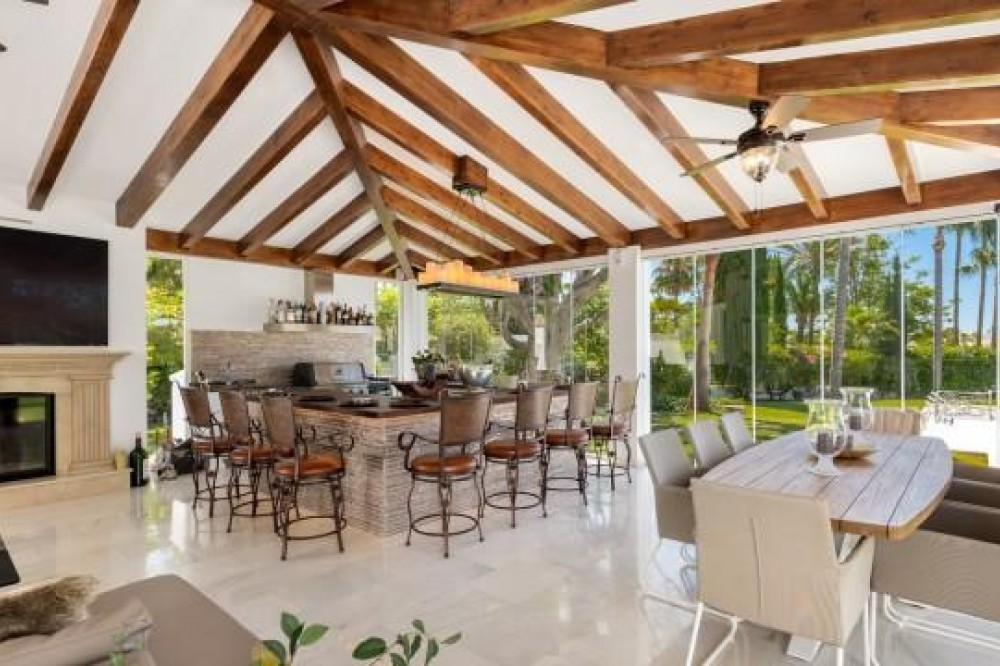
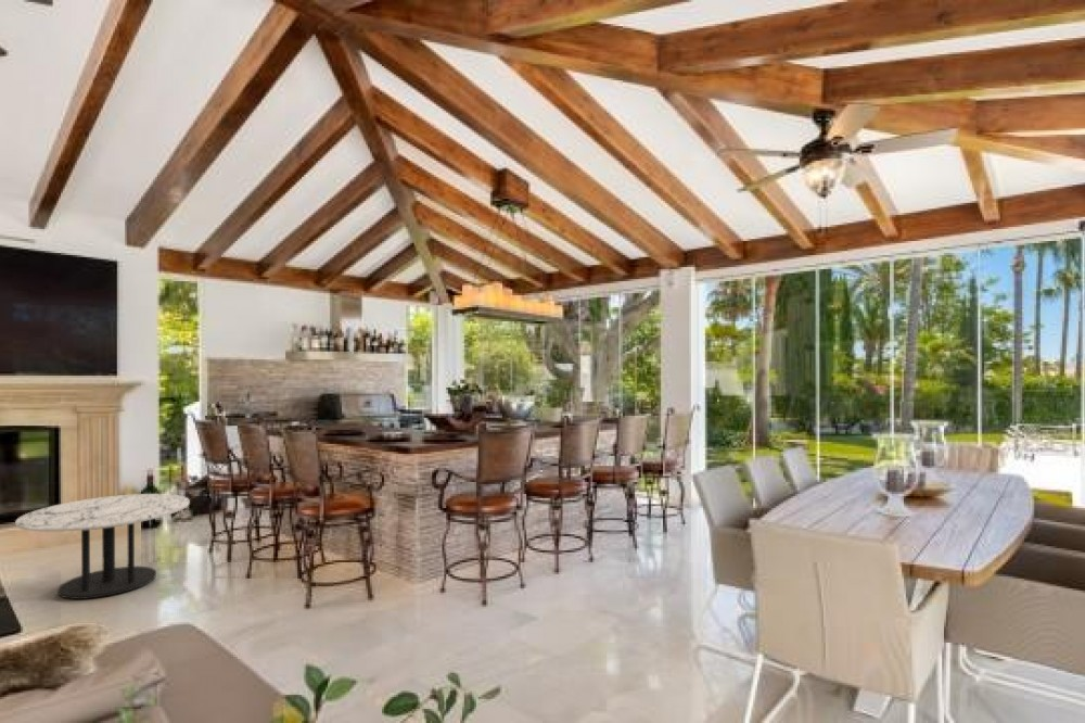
+ coffee table (108, 547)
